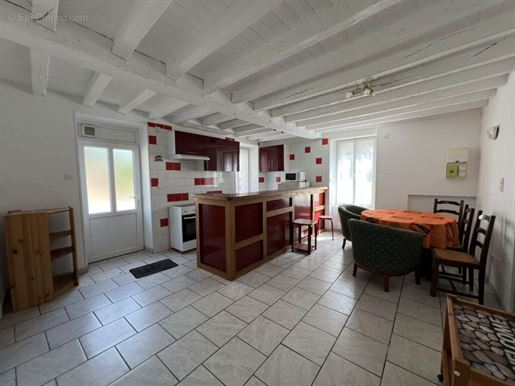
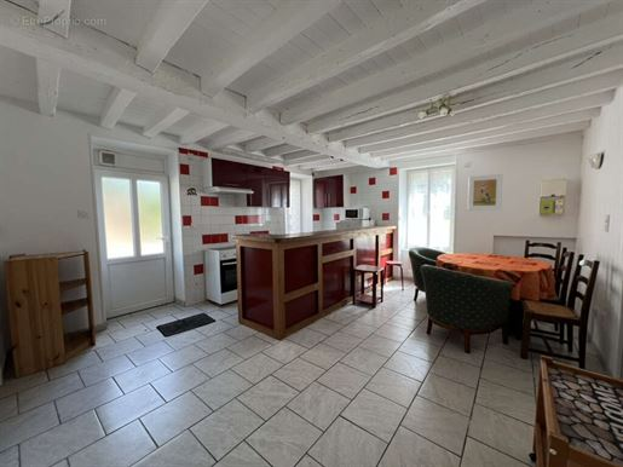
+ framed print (484, 192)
